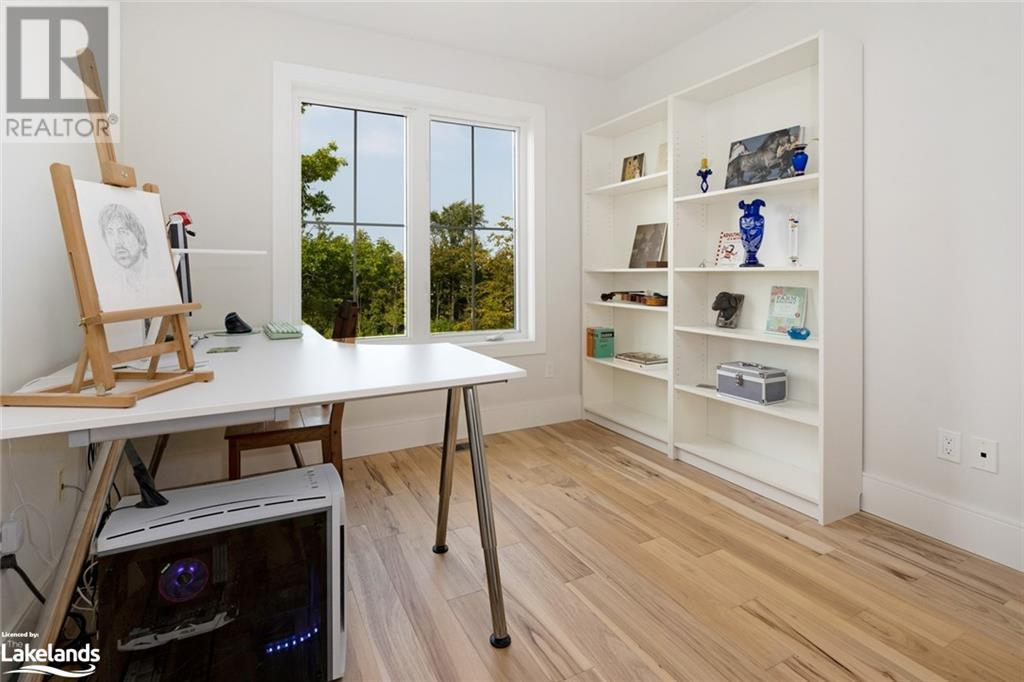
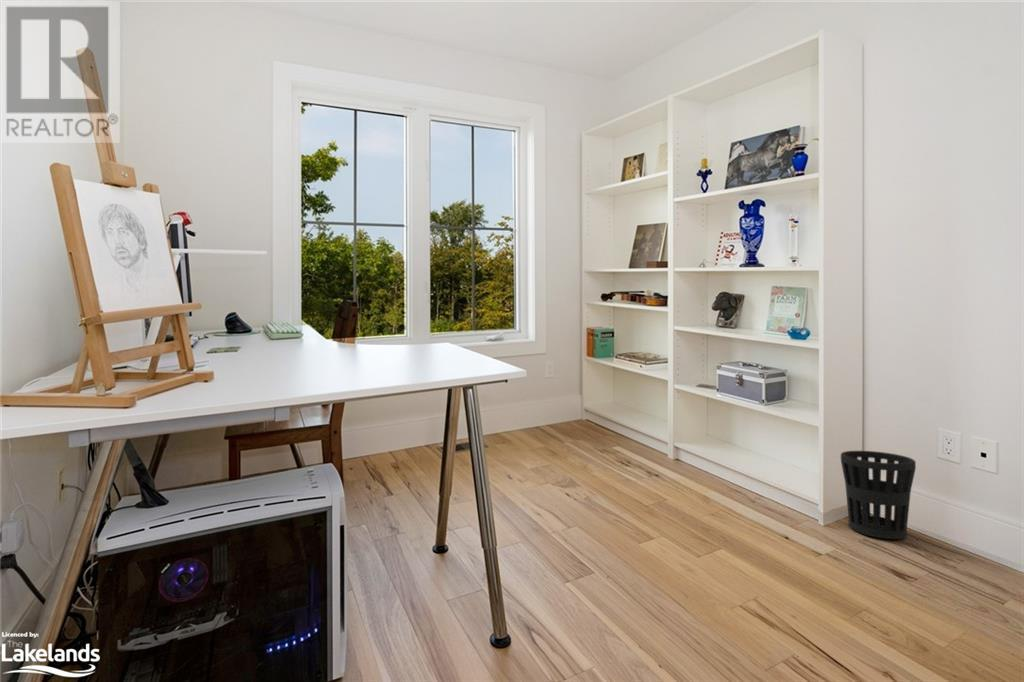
+ wastebasket (877, 493)
